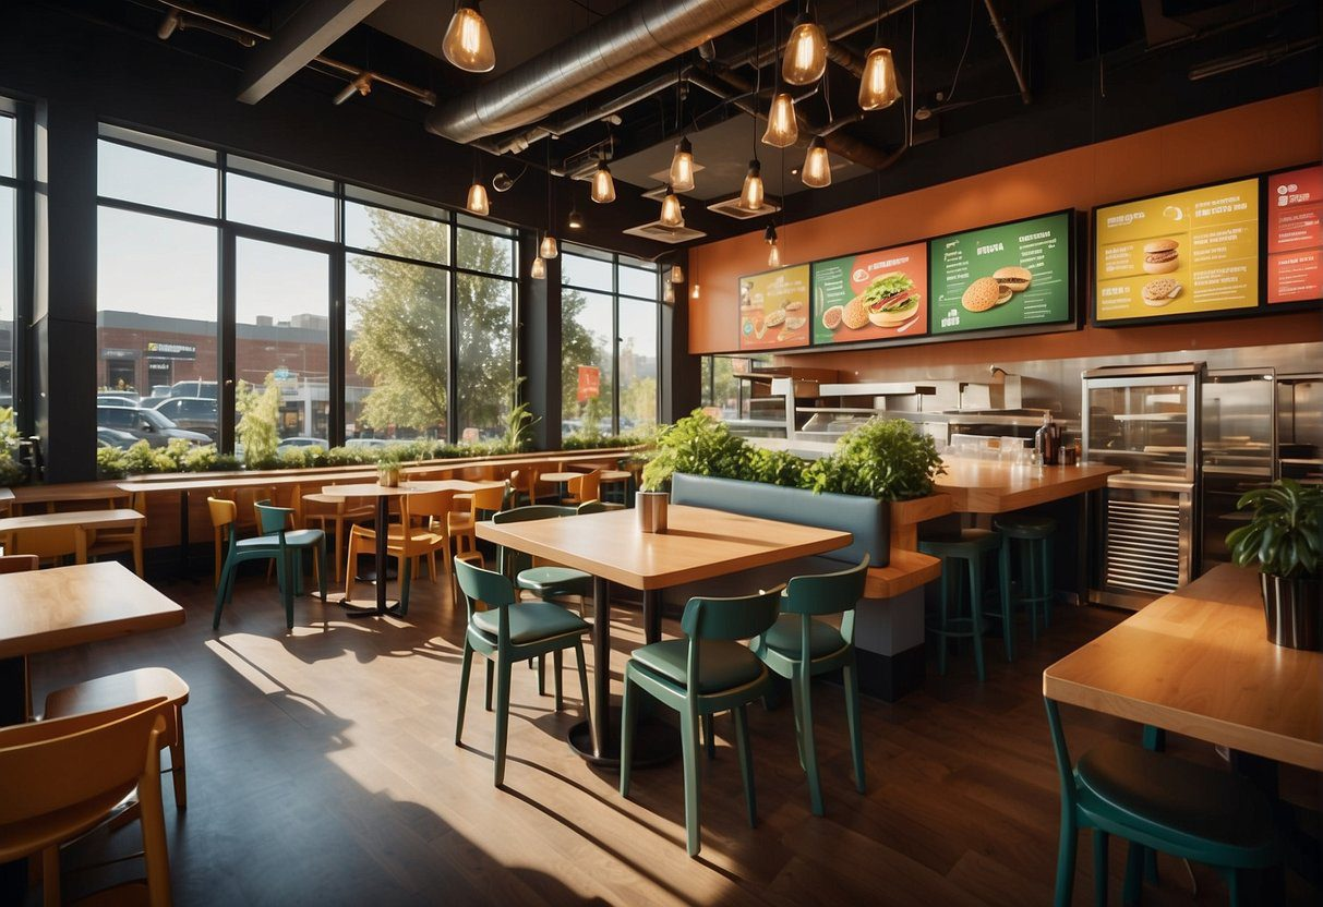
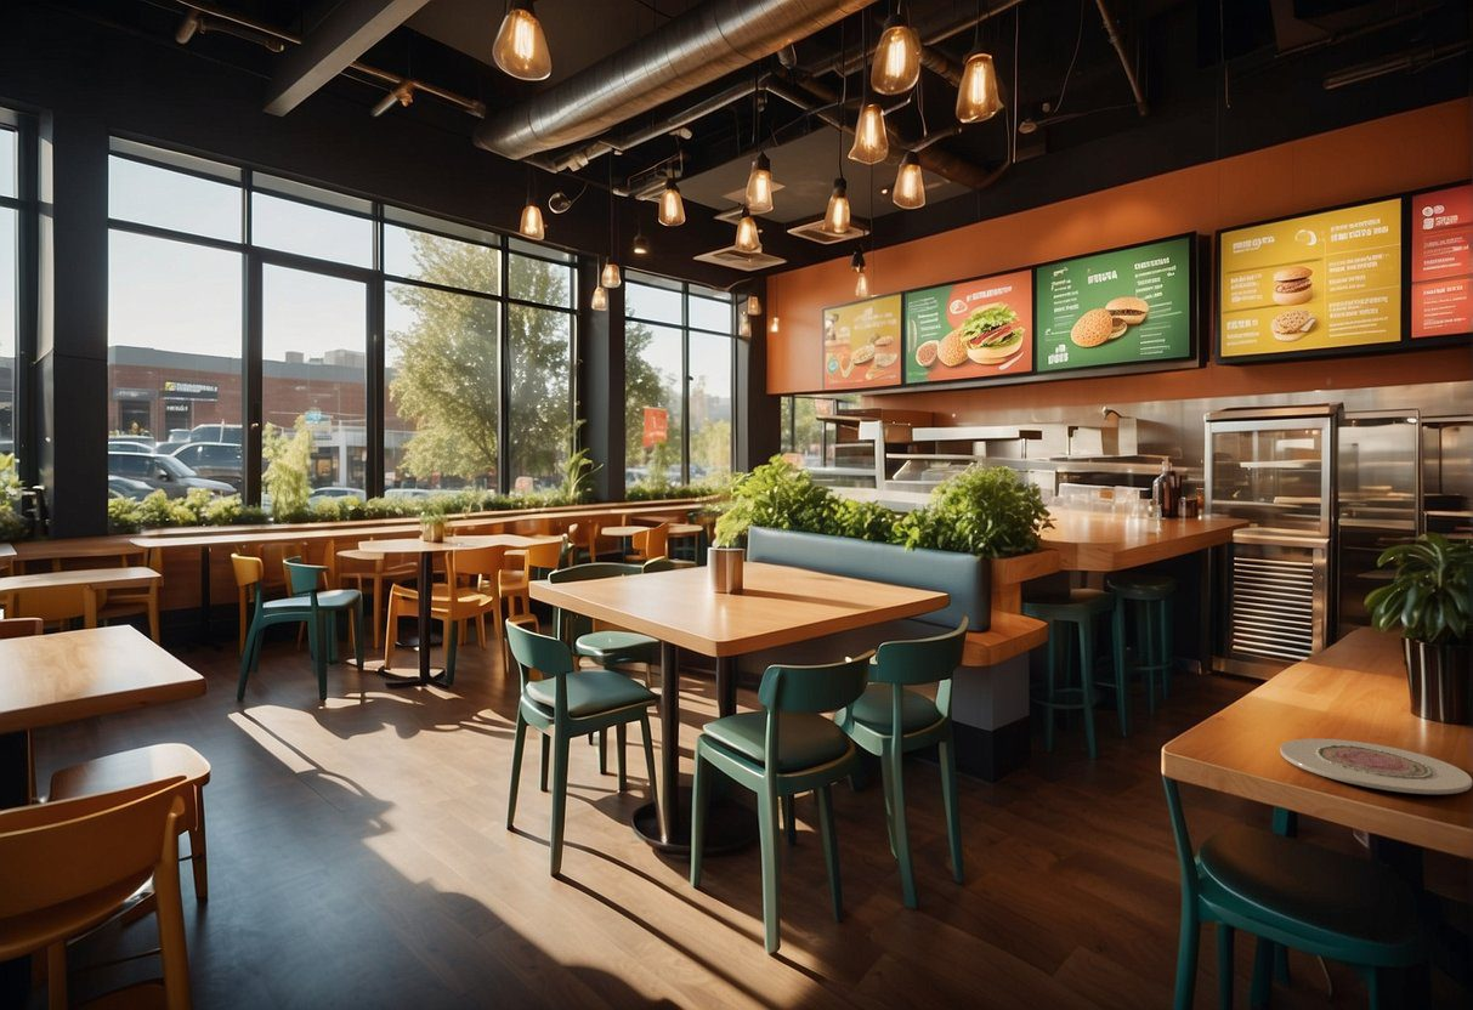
+ plate (1370, 762)
